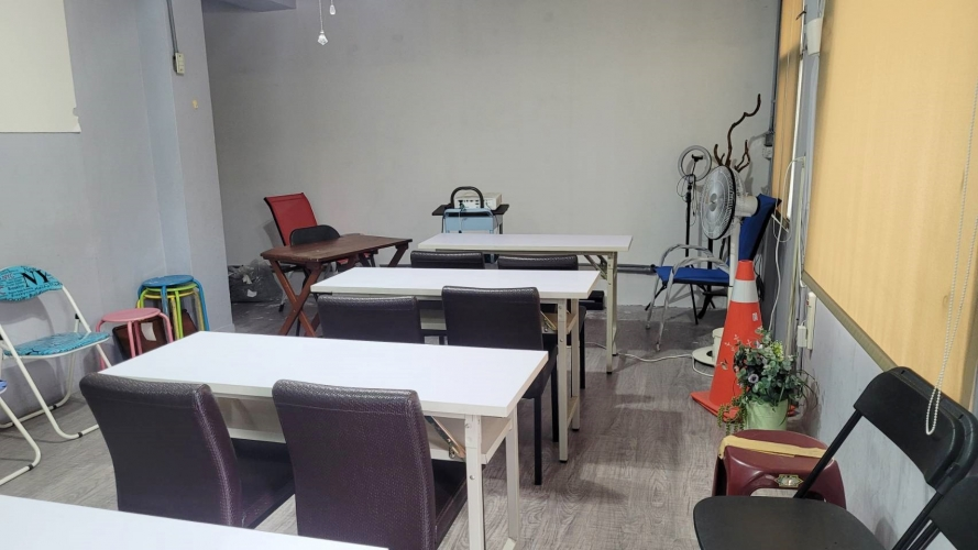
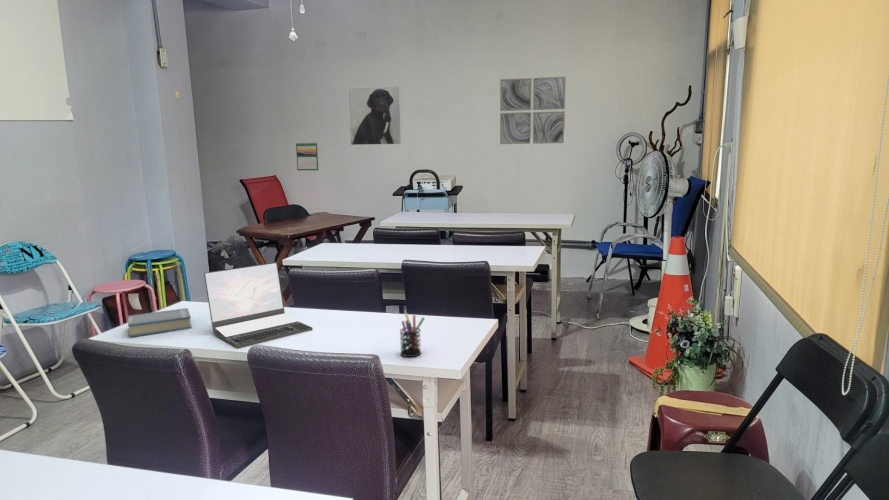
+ pen holder (413, 333)
+ hardback book (159, 321)
+ calendar (307, 156)
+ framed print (374, 116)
+ wall art (533, 112)
+ laptop (258, 301)
